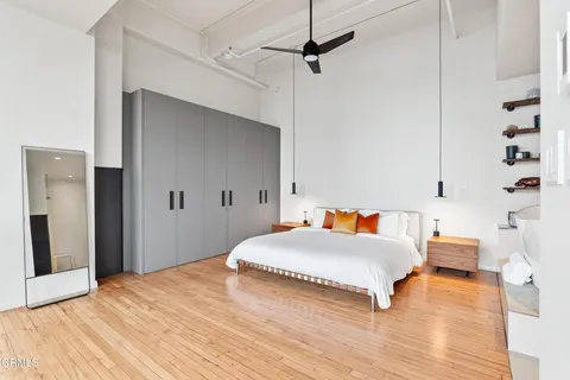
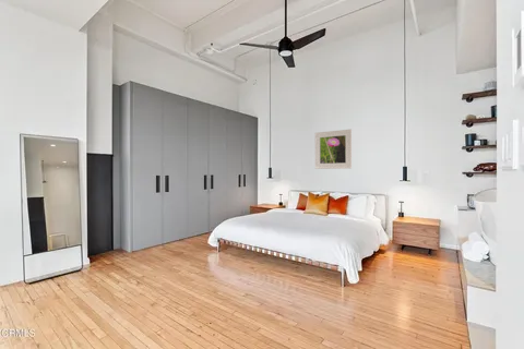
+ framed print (332, 149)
